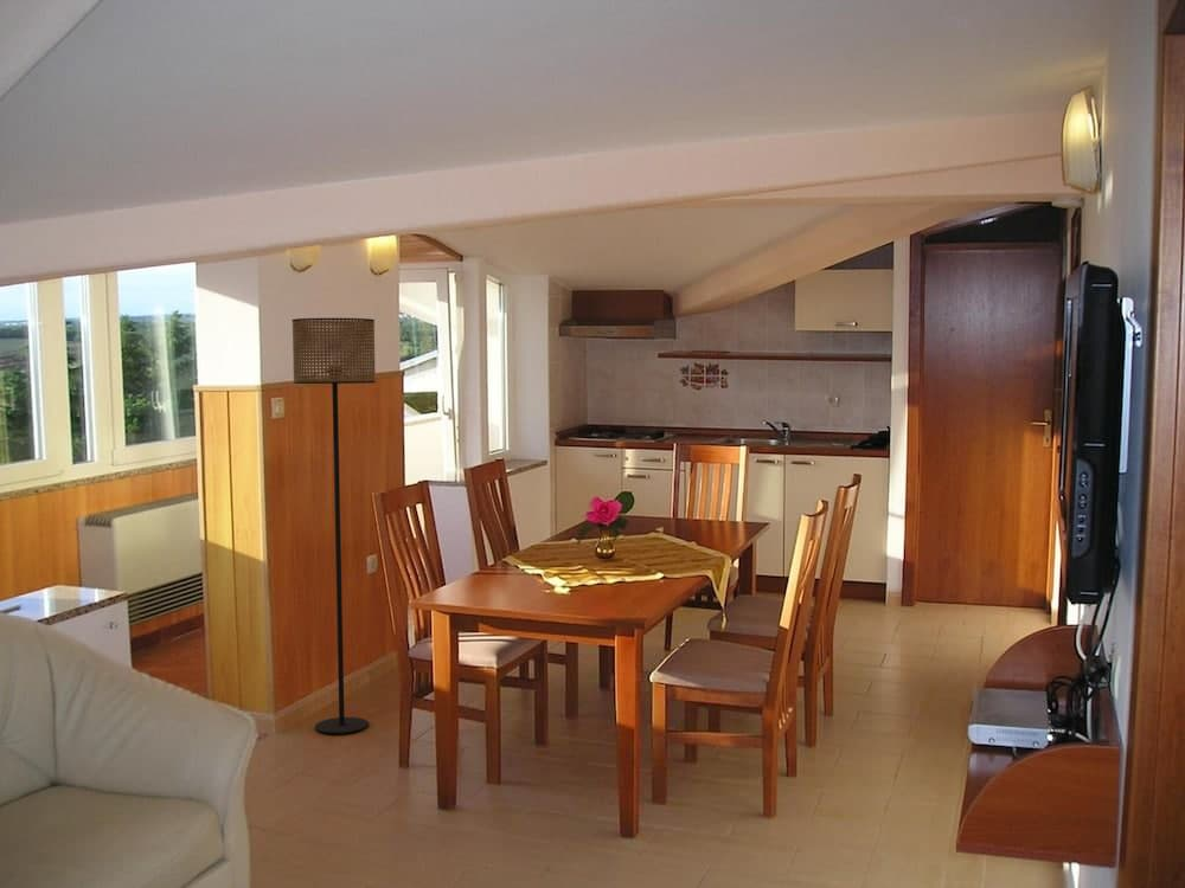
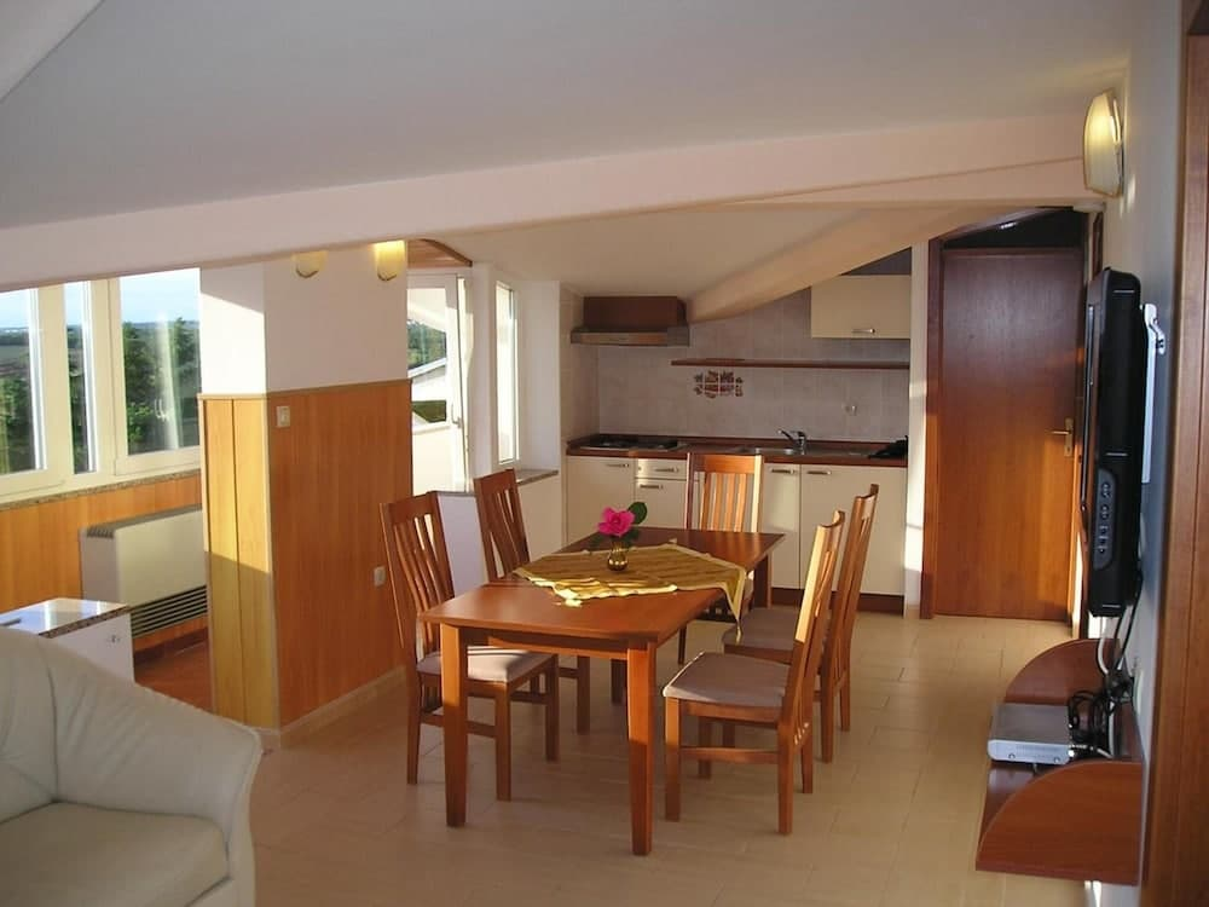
- floor lamp (338, 525)
